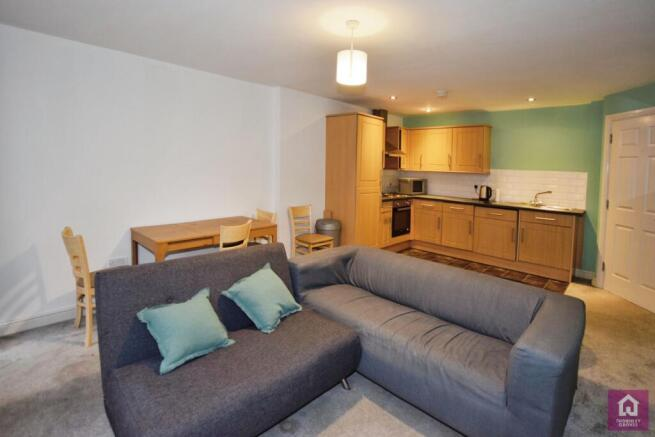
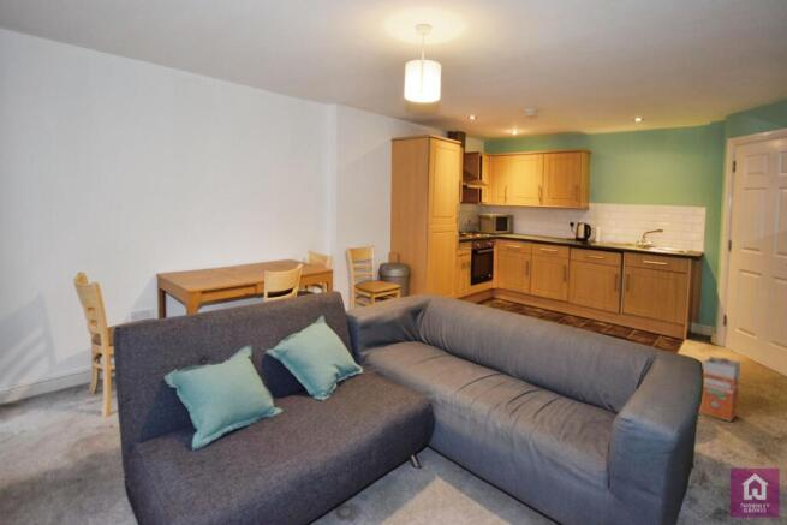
+ waste bin (720, 386)
